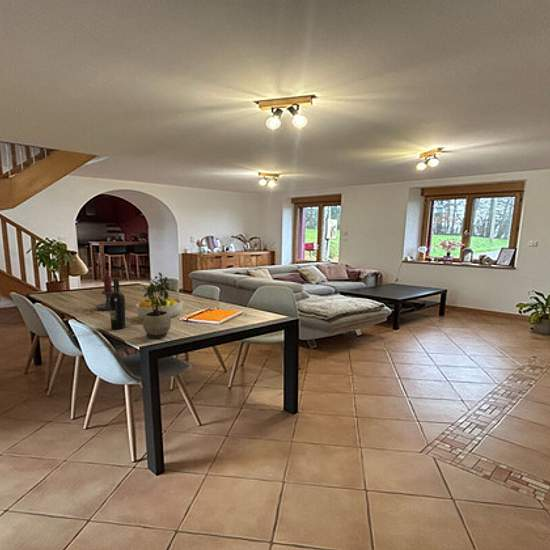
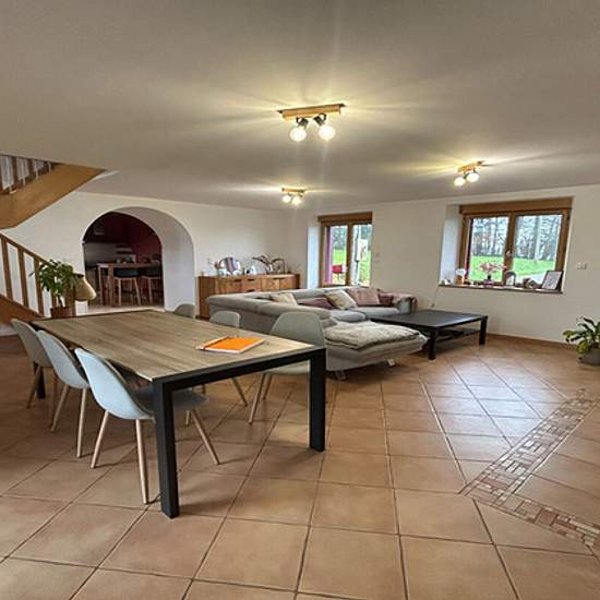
- fruit bowl (160, 306)
- potted plant (154, 303)
- wine bottle (117, 303)
- candle holder (110, 292)
